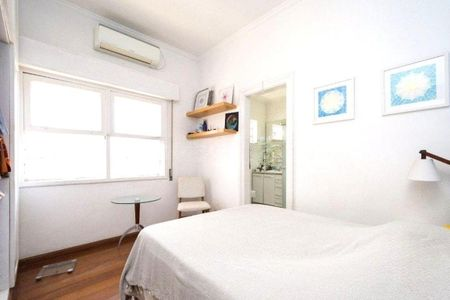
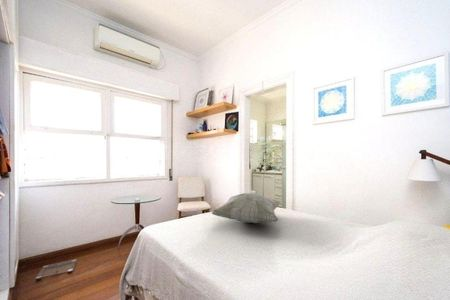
+ decorative pillow (249, 207)
